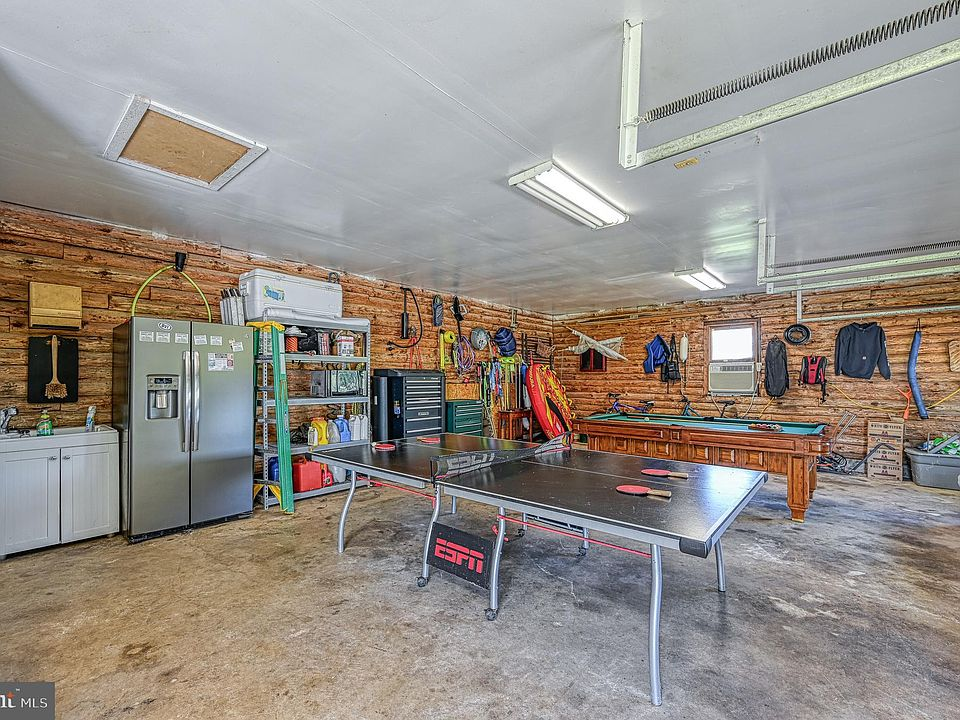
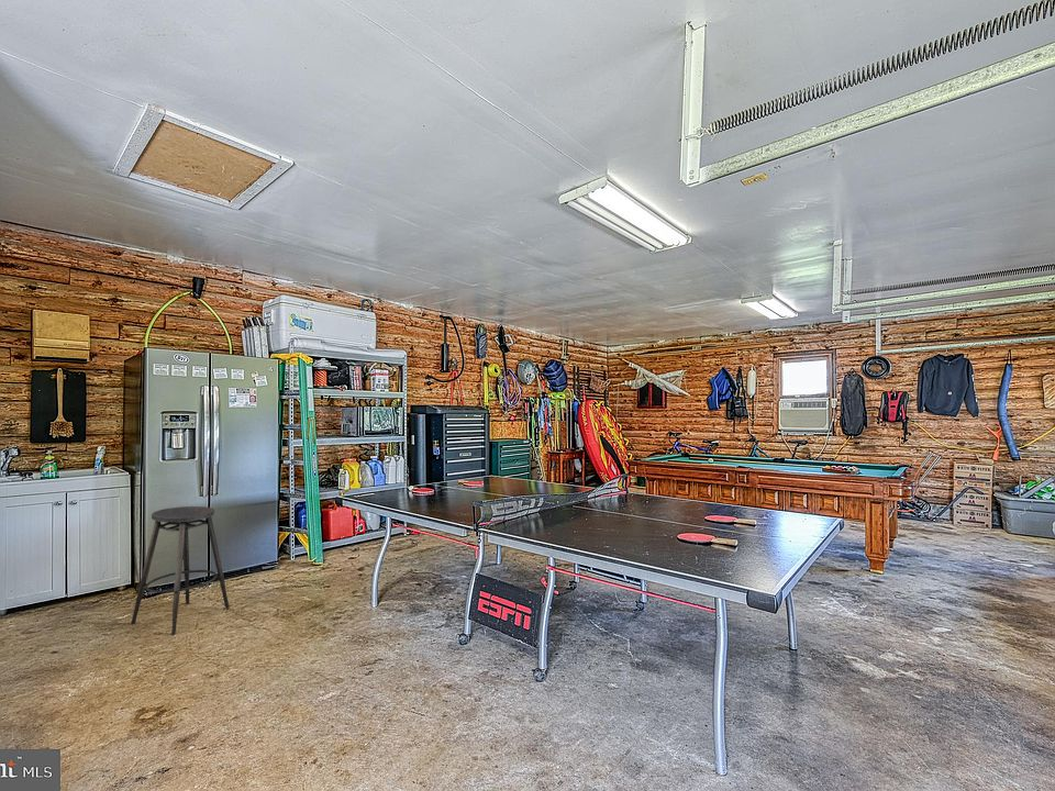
+ stool (179, 564)
